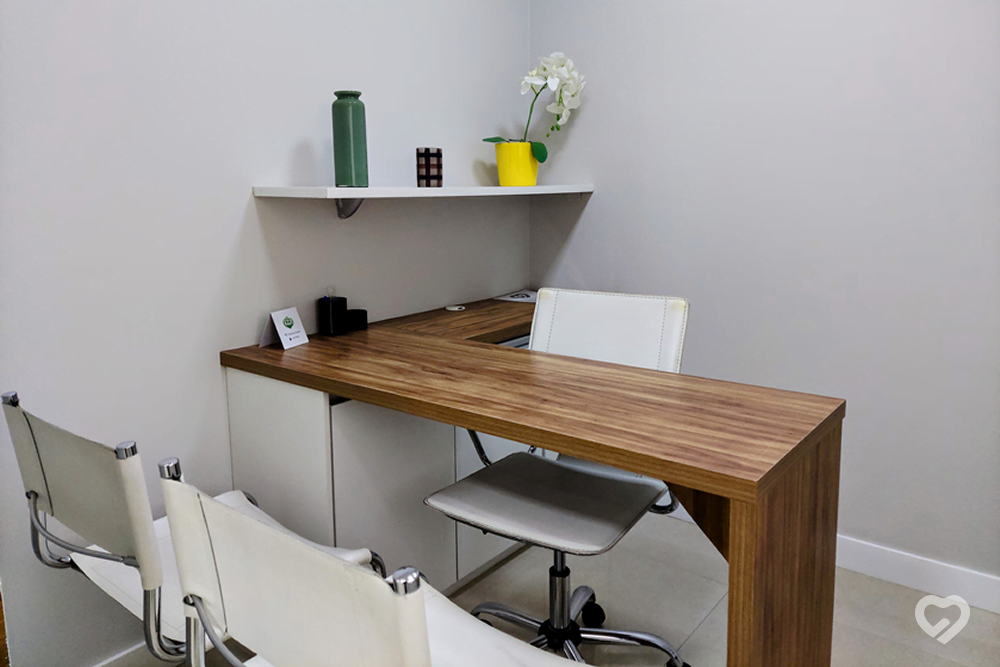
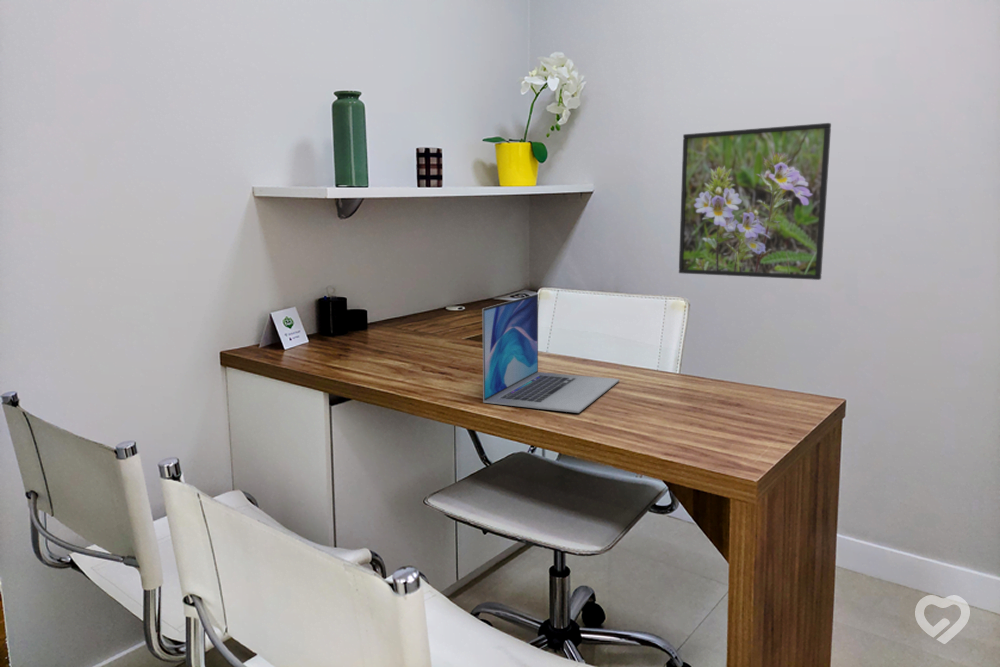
+ laptop (537, 347)
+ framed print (749, 203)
